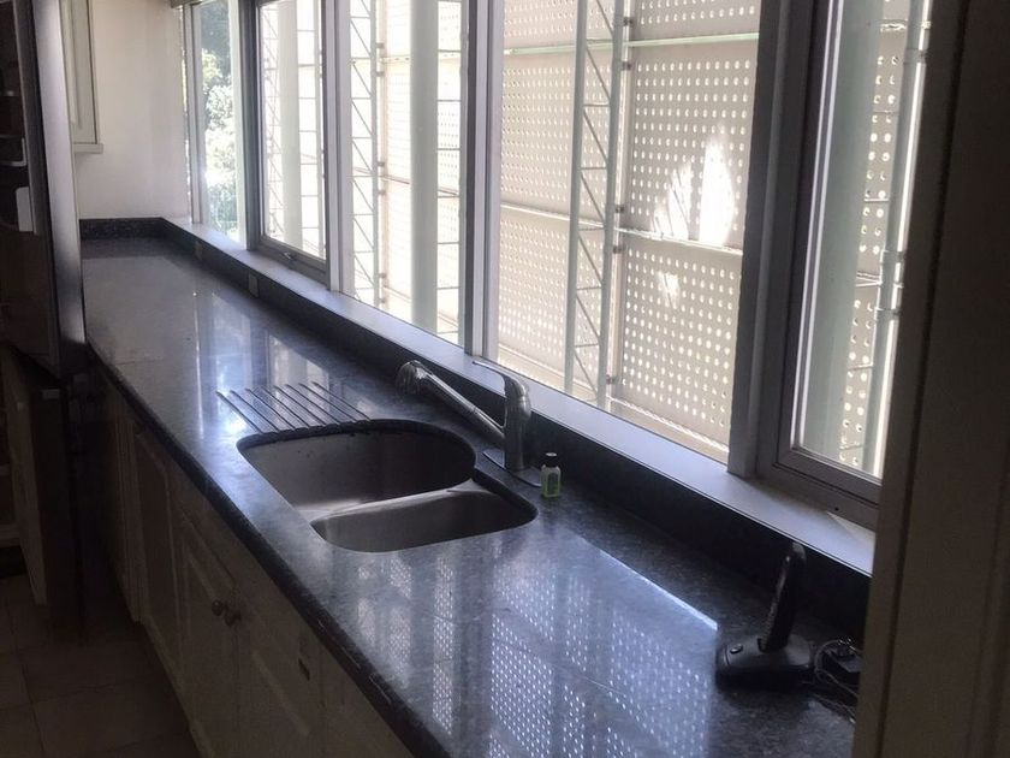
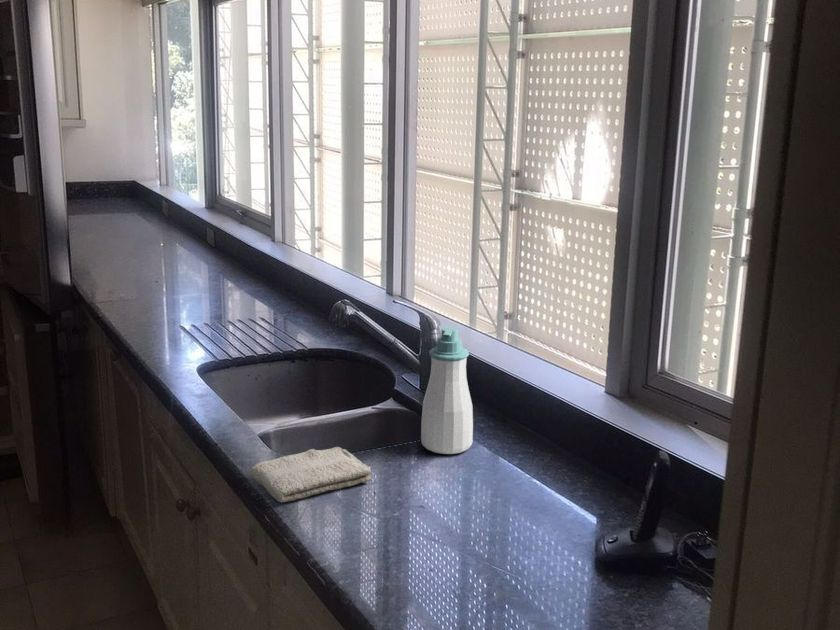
+ washcloth (312, 472)
+ soap bottle (448, 388)
